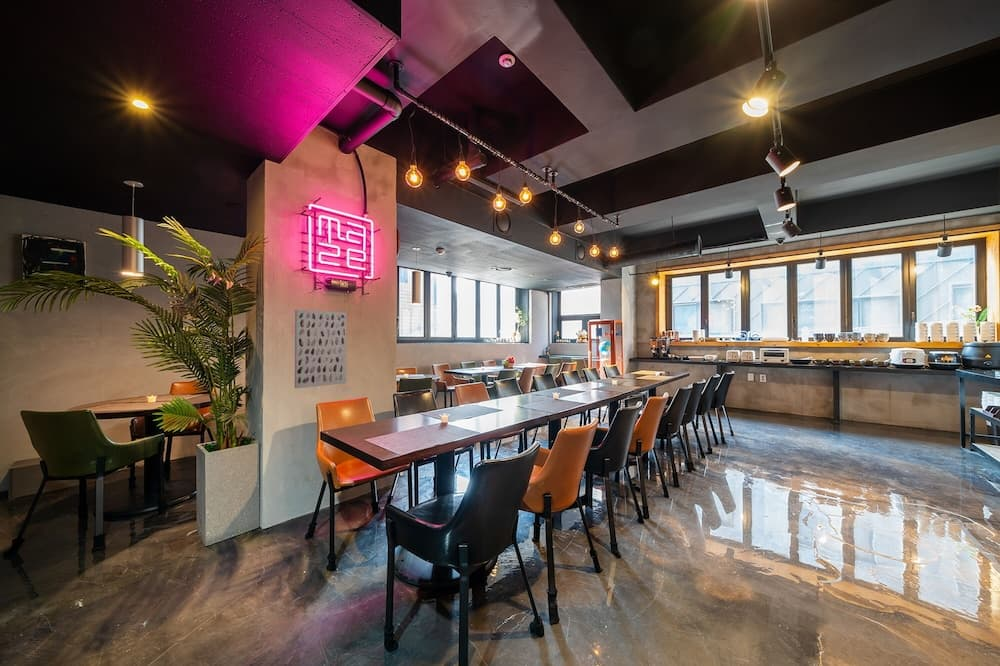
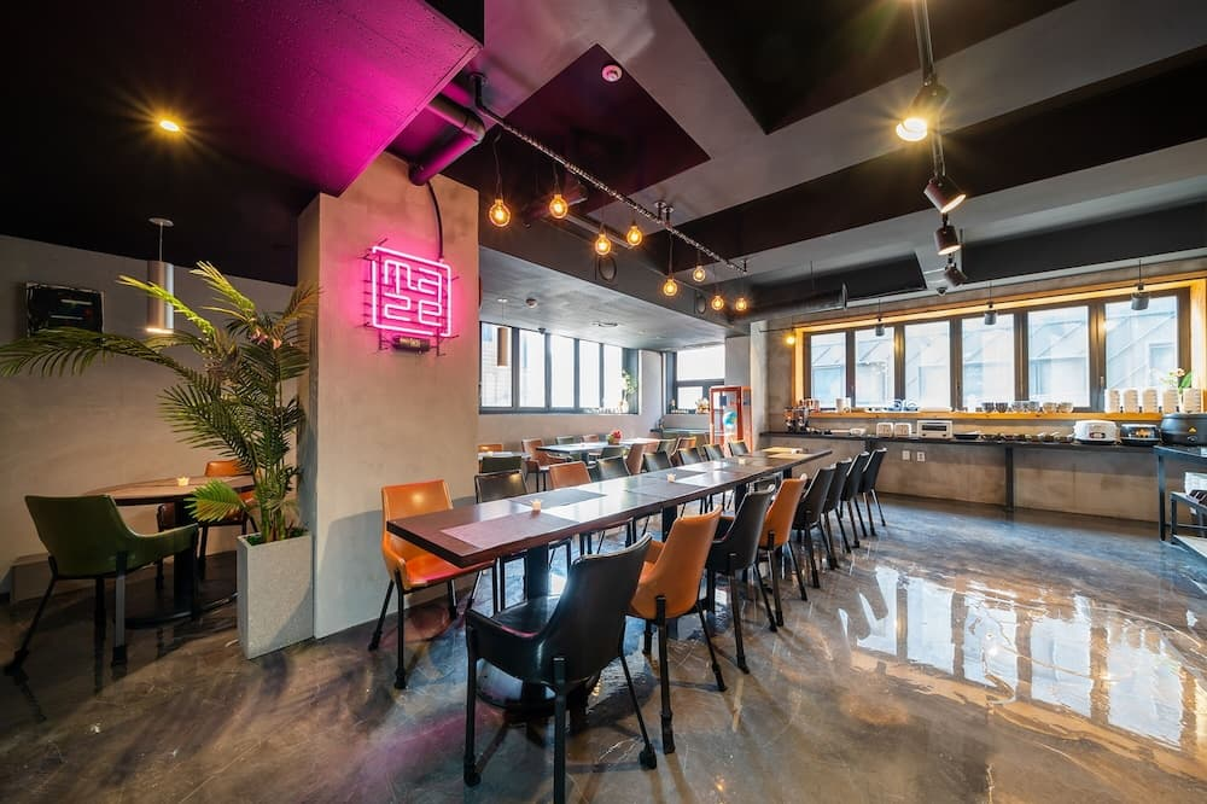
- wall art (321, 348)
